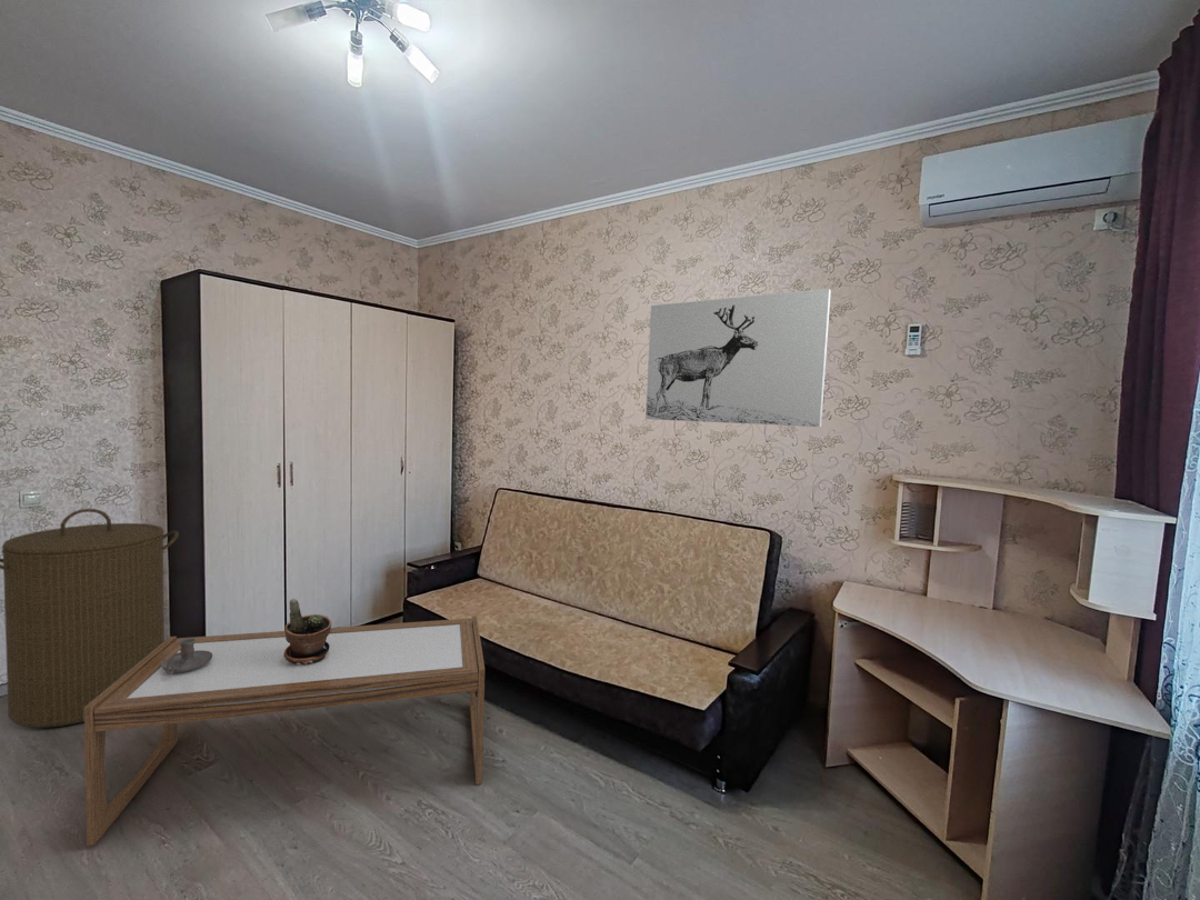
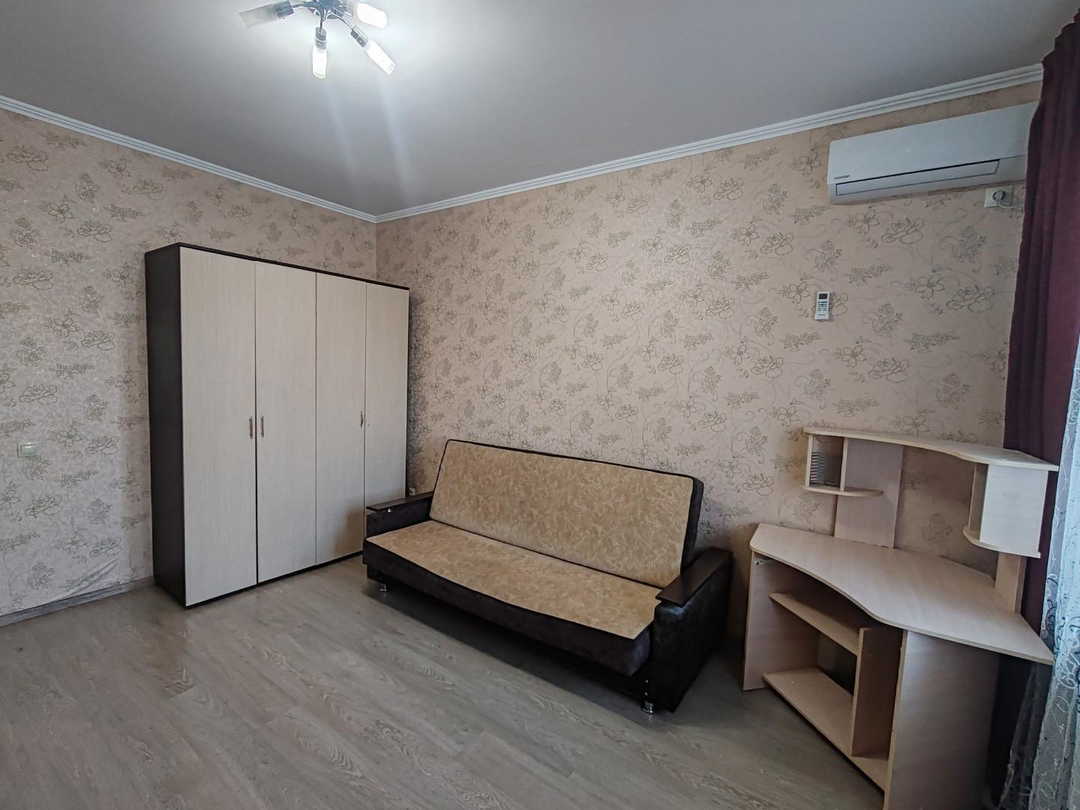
- potted plant (308, 622)
- laundry hamper (90, 602)
- wall art (729, 361)
- candle holder (183, 651)
- coffee table (320, 707)
